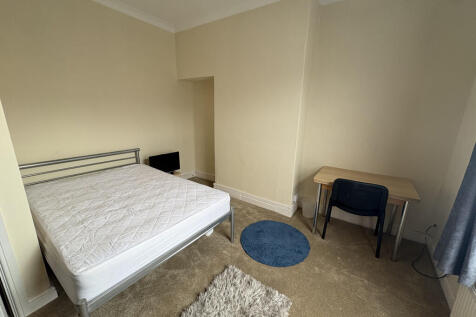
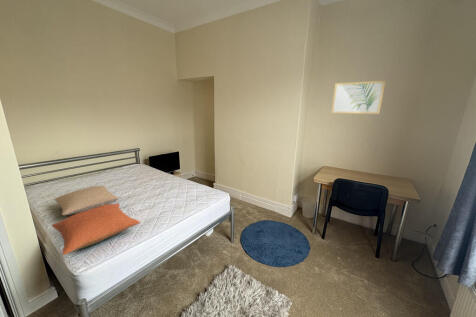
+ pillow (87, 198)
+ pillow (96, 223)
+ wall art (356, 98)
